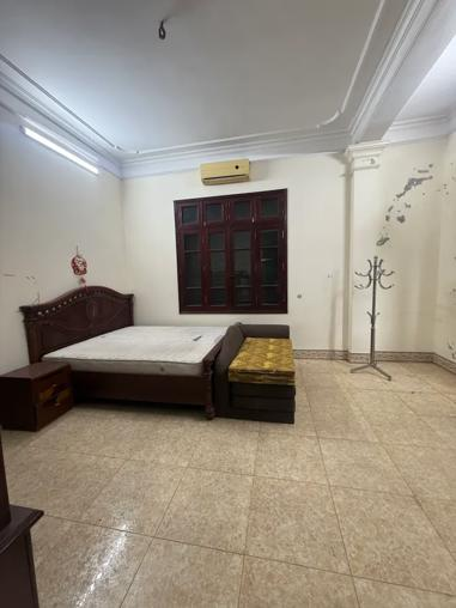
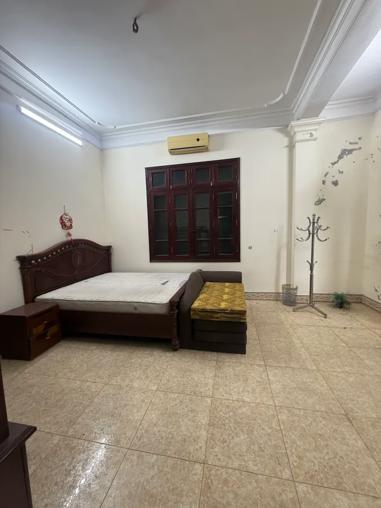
+ wastebasket (289, 294)
+ potted plant (339, 298)
